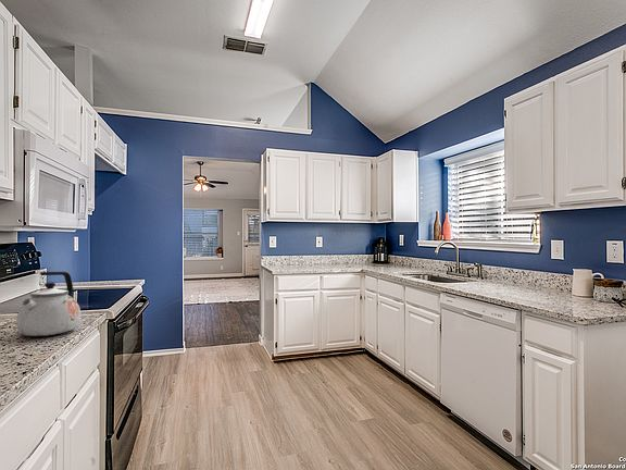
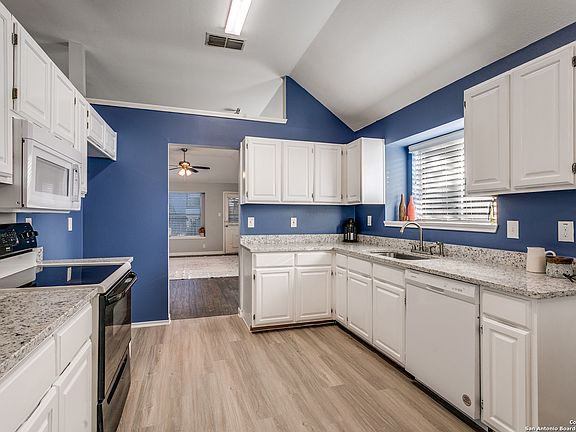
- kettle (49, 301)
